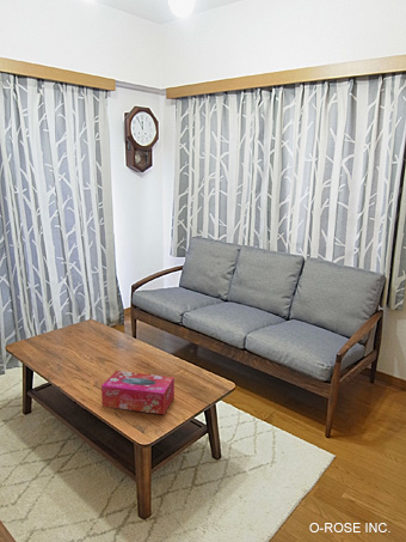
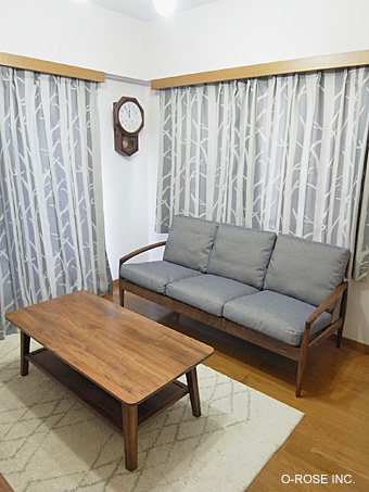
- tissue box (139, 391)
